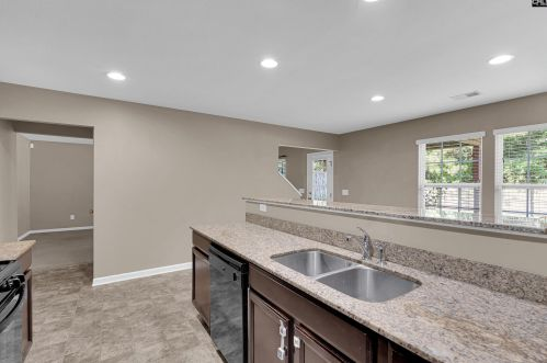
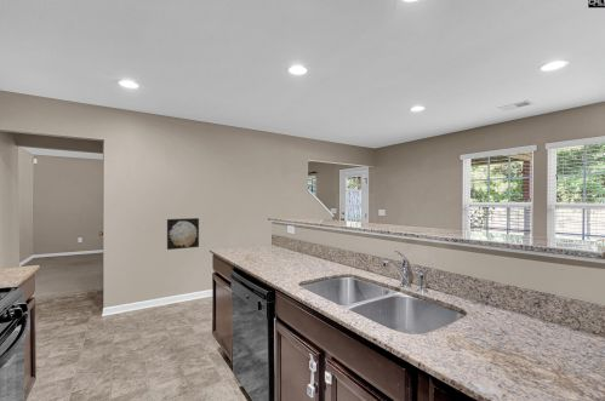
+ wall art (183, 233)
